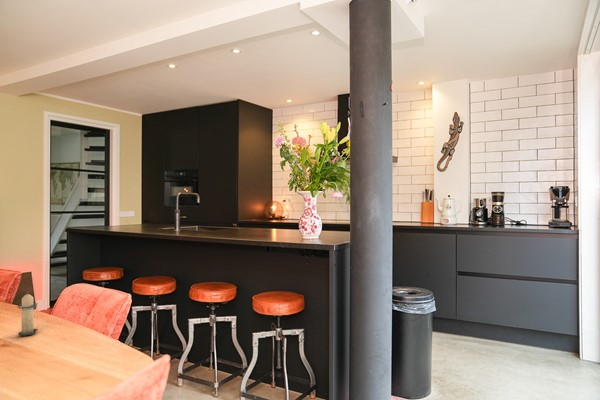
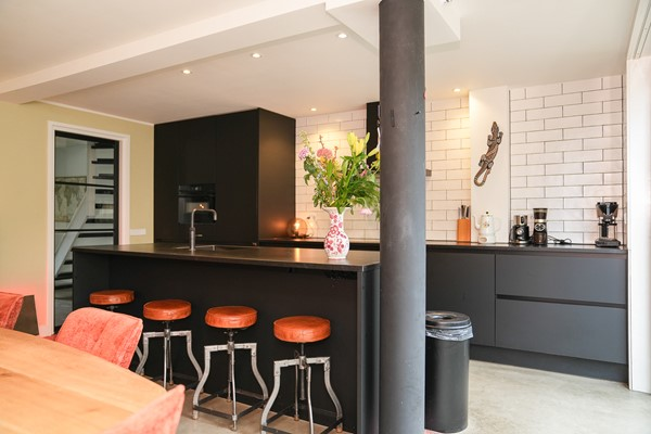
- candle (27, 312)
